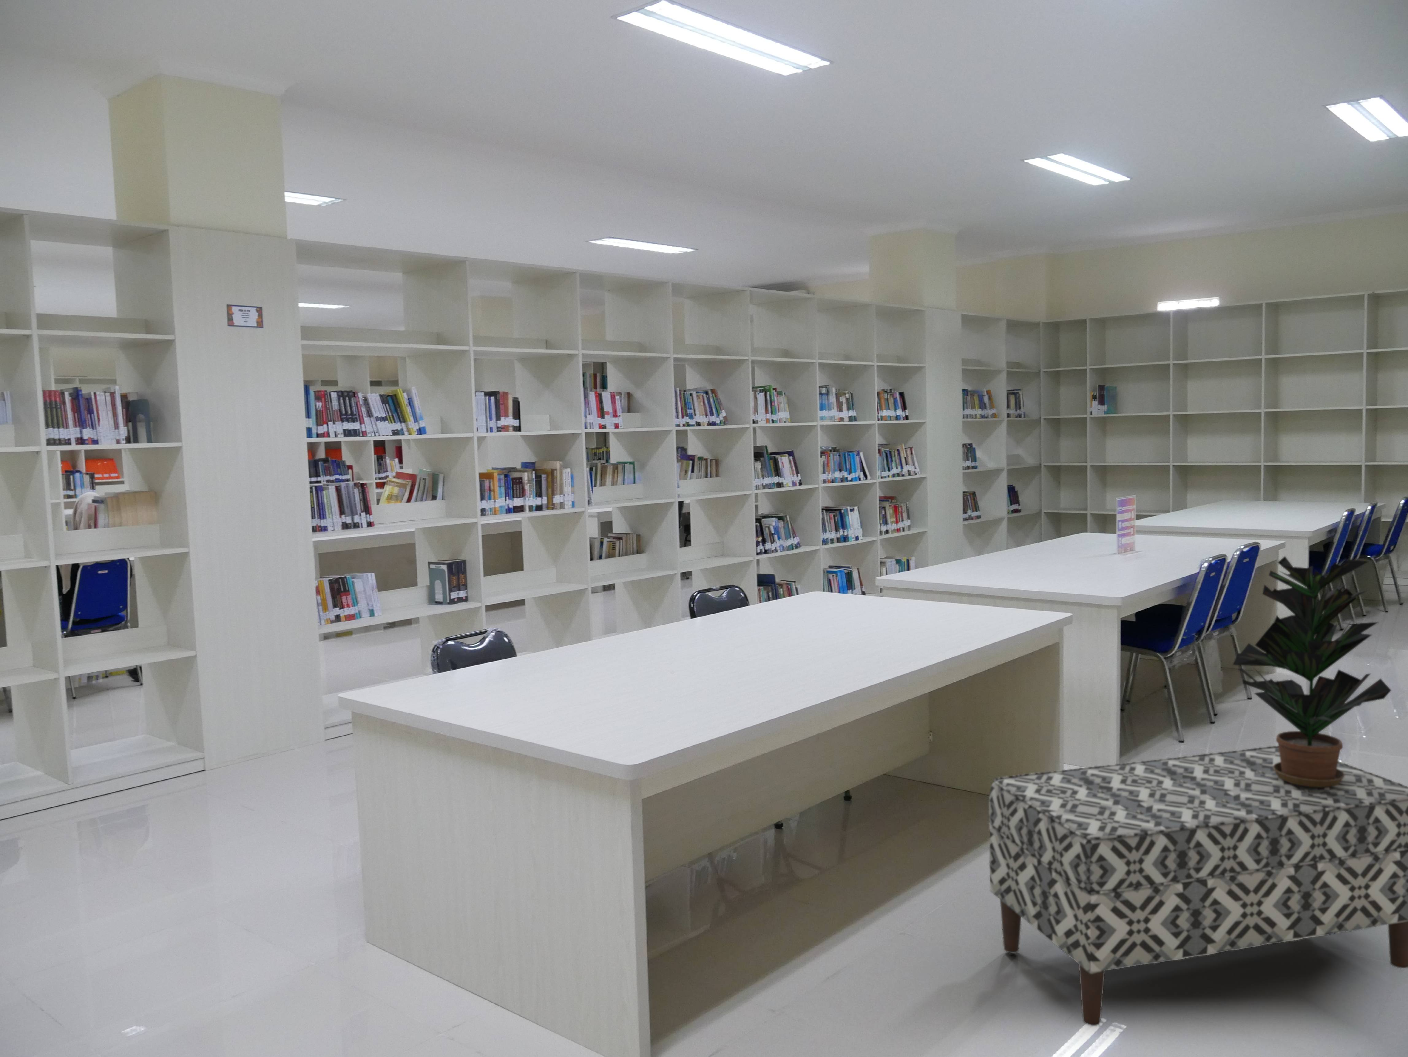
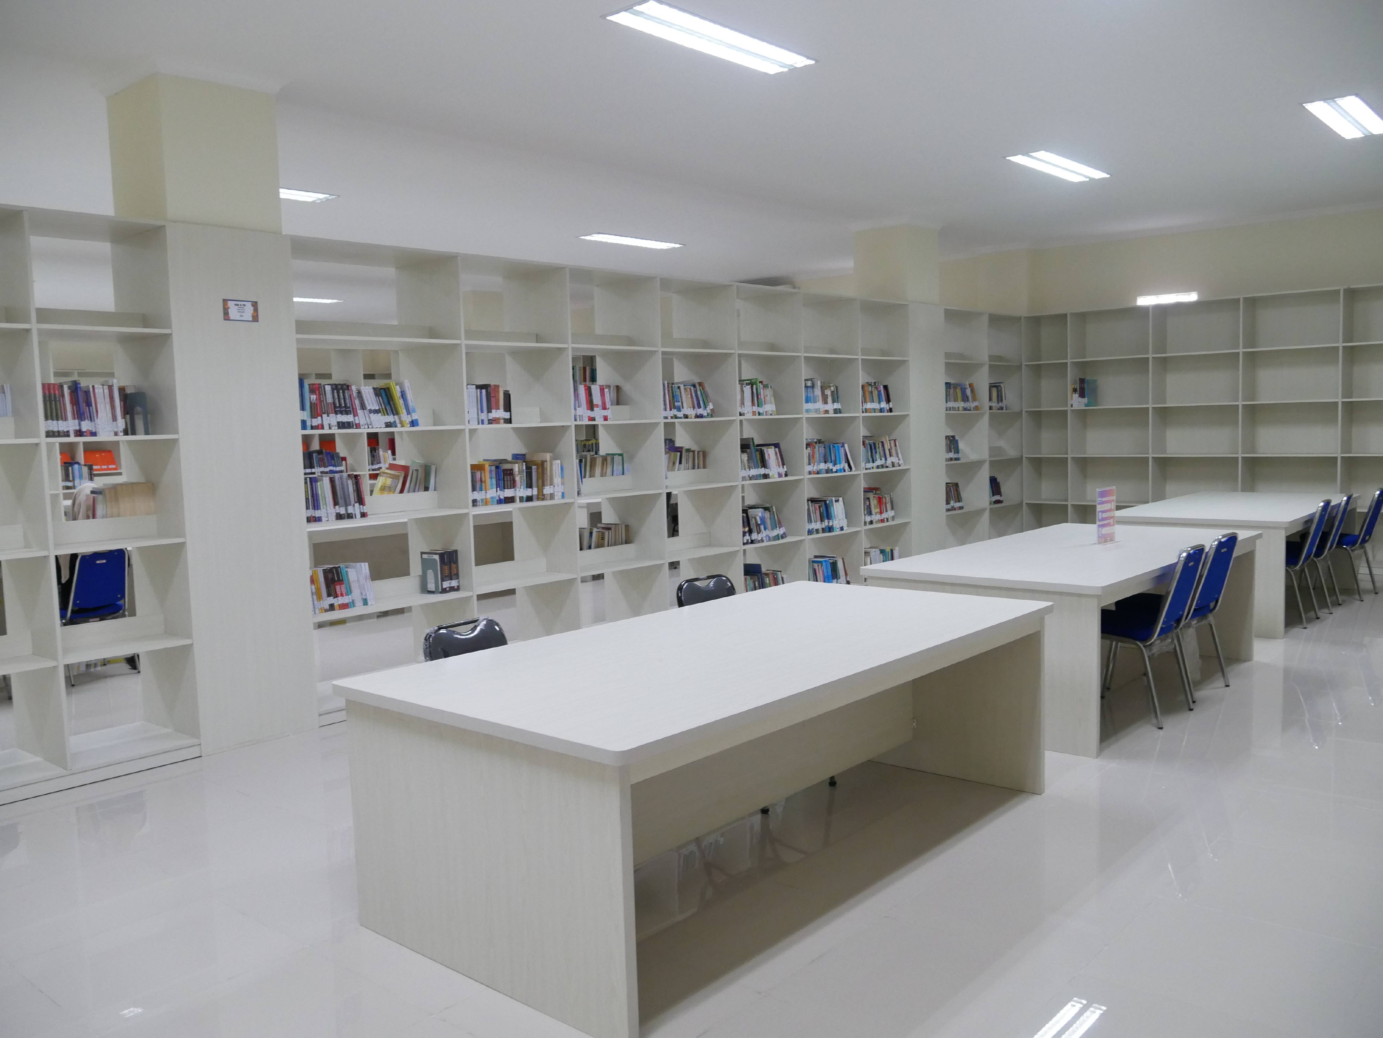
- potted plant (1298, 668)
- bench (1201, 873)
